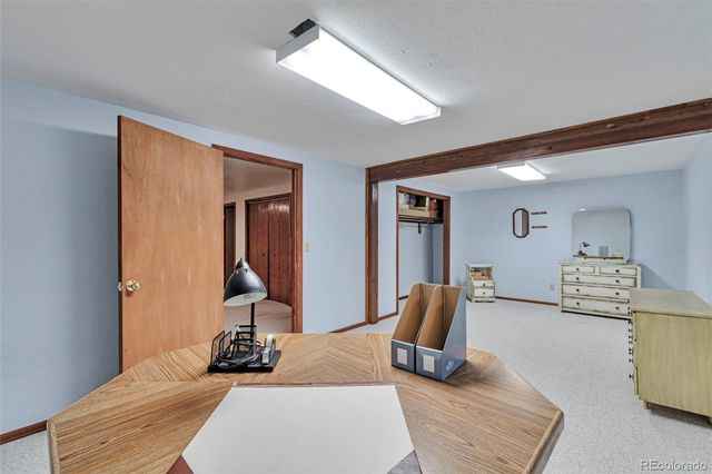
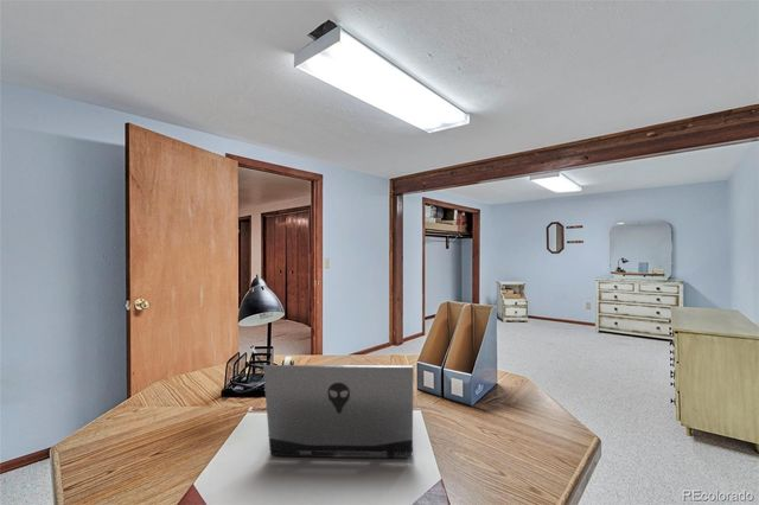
+ laptop computer (345, 392)
